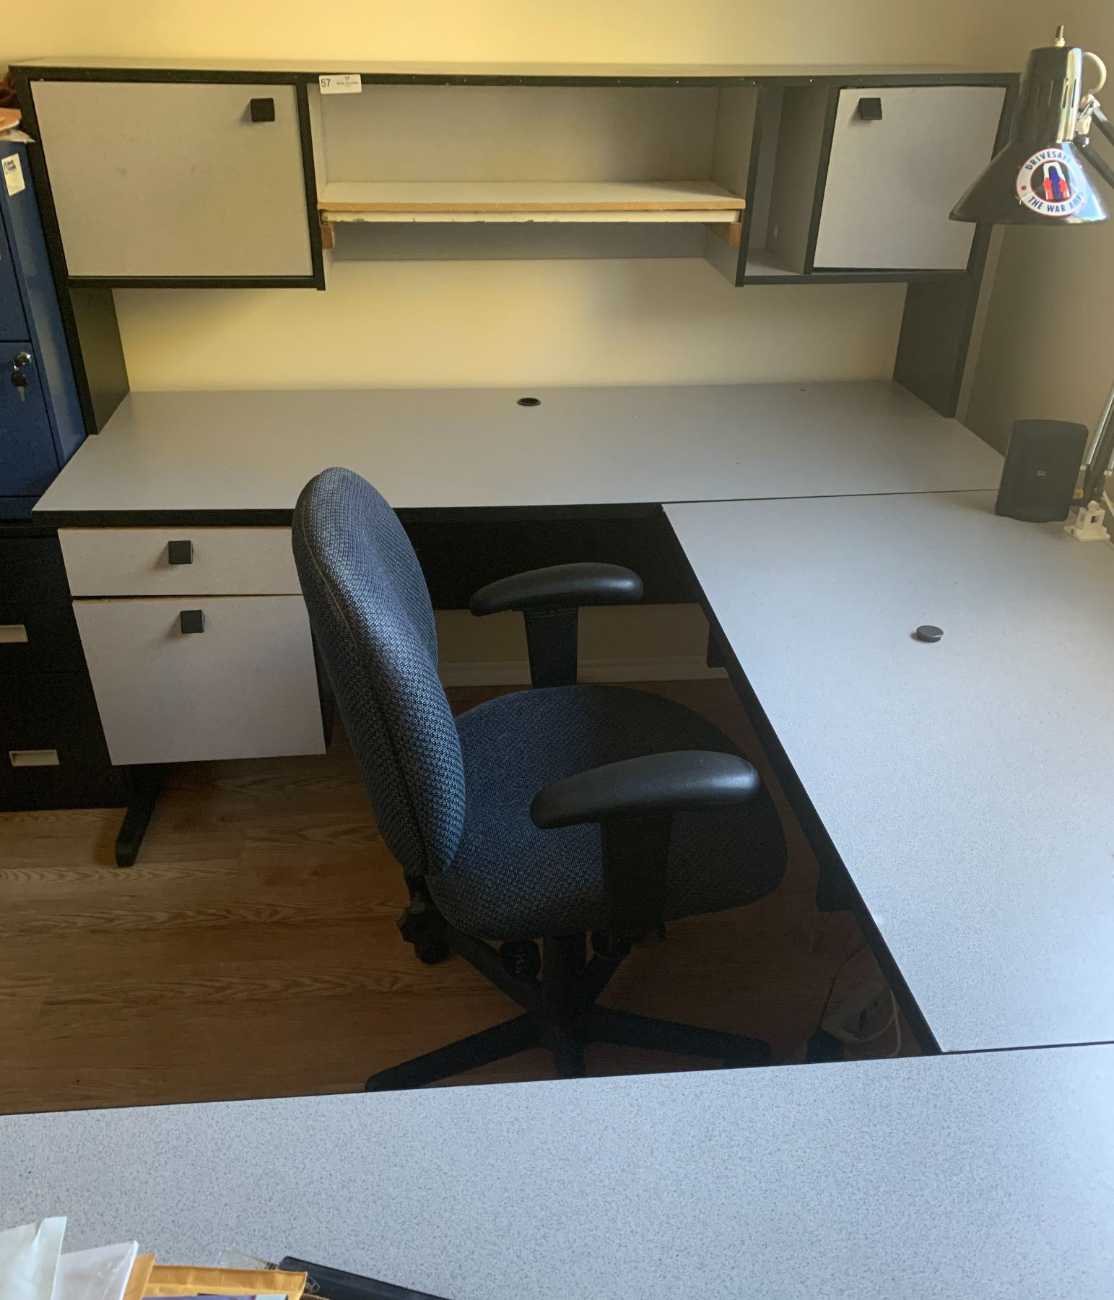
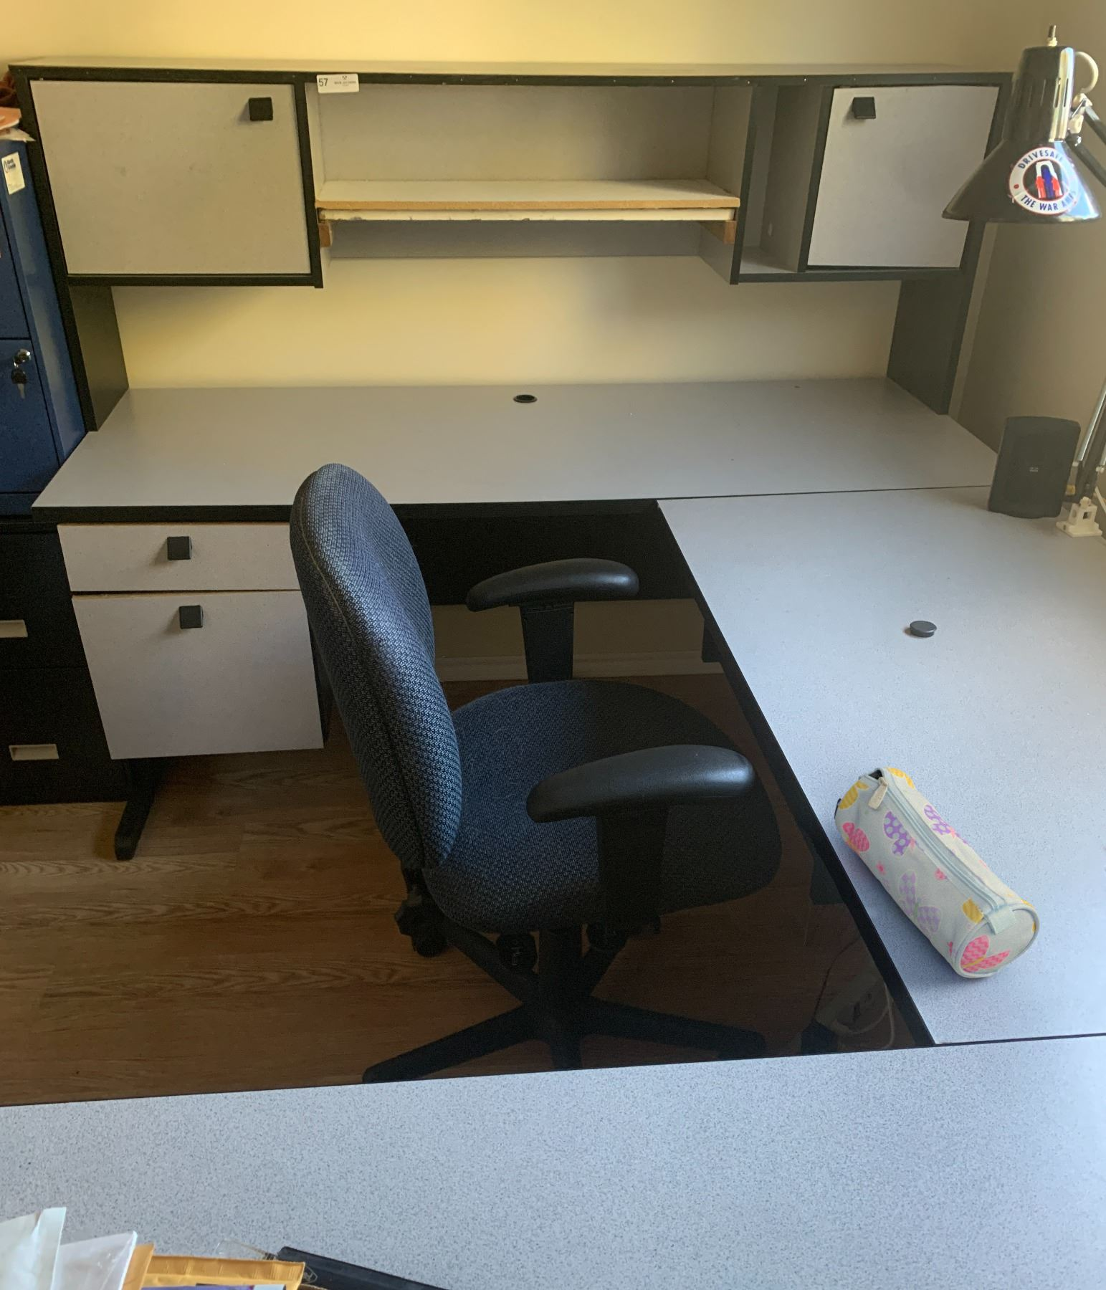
+ pencil case (930, 865)
